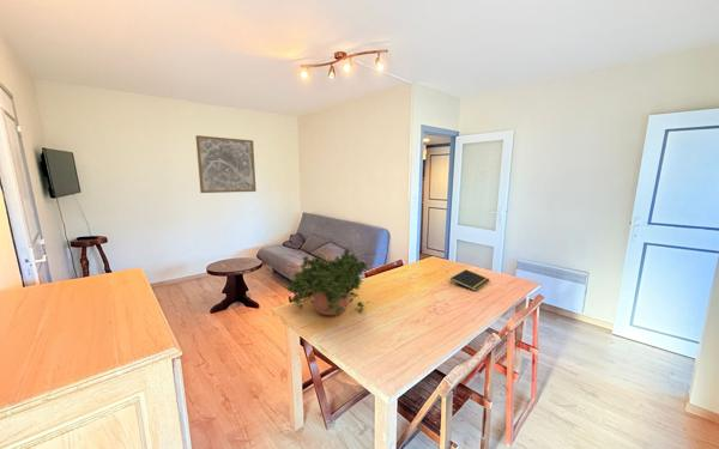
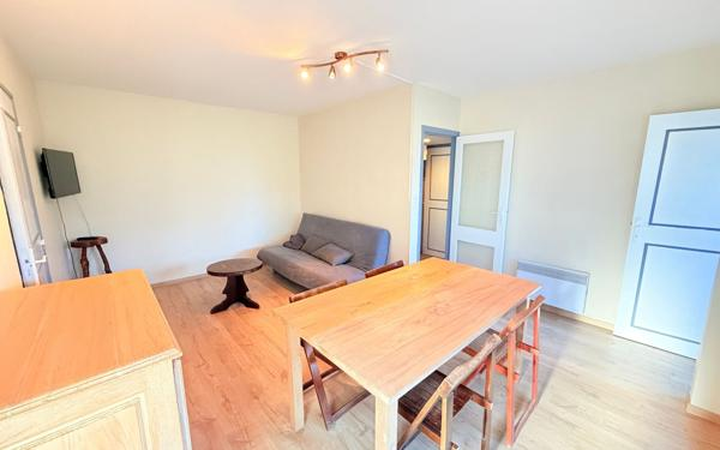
- wall art (228, 165)
- notepad (470, 279)
- potted plant (327, 283)
